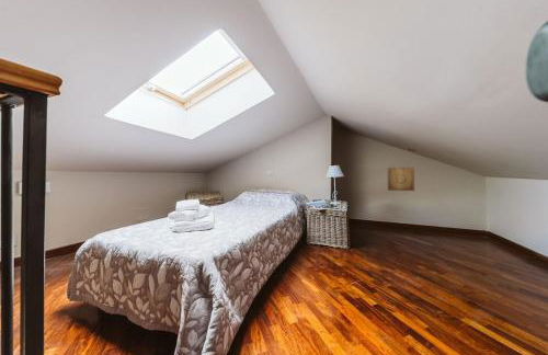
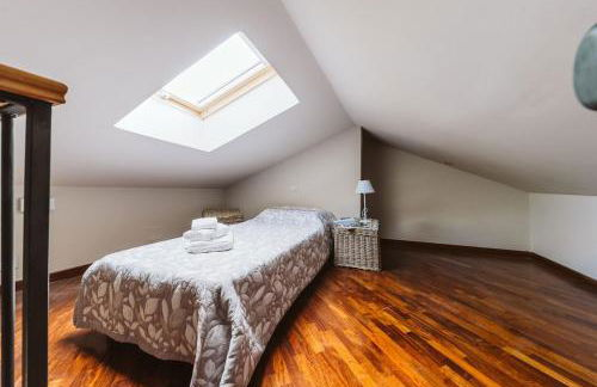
- wall art (400, 179)
